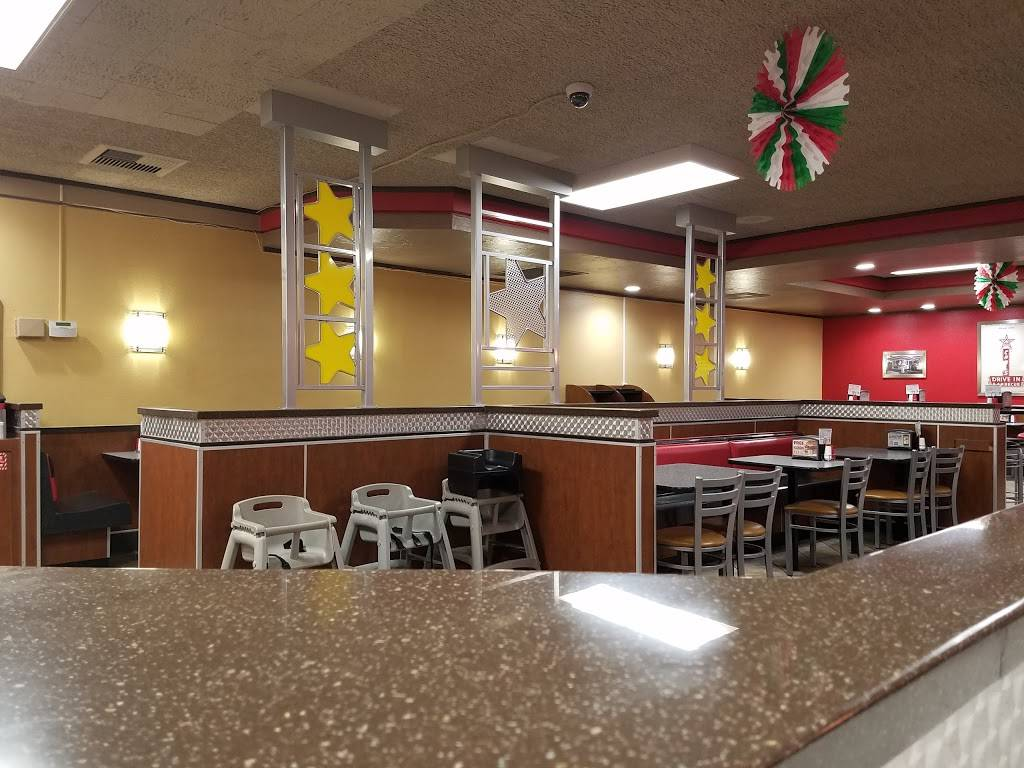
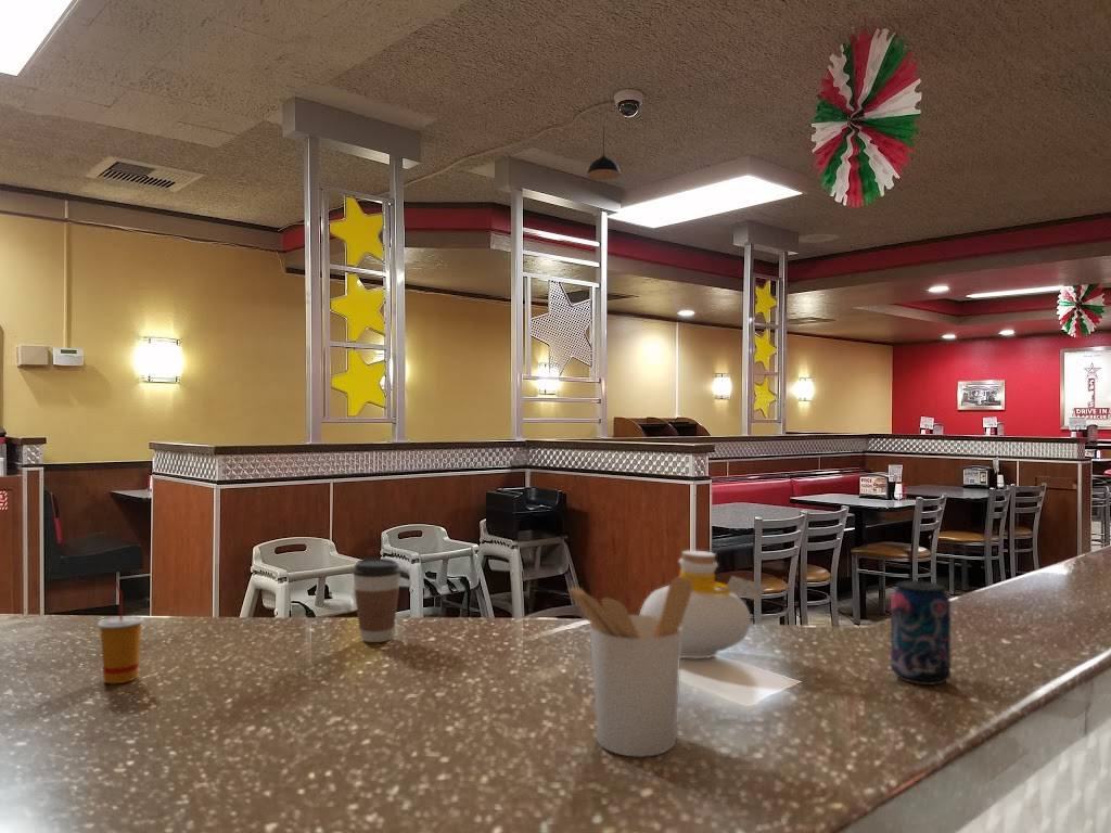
+ drinking cup (120, 629)
+ utensil holder (624, 661)
+ coffee cup (376, 600)
+ bottle (703, 603)
+ beverage can (920, 631)
+ pendant light (603, 150)
